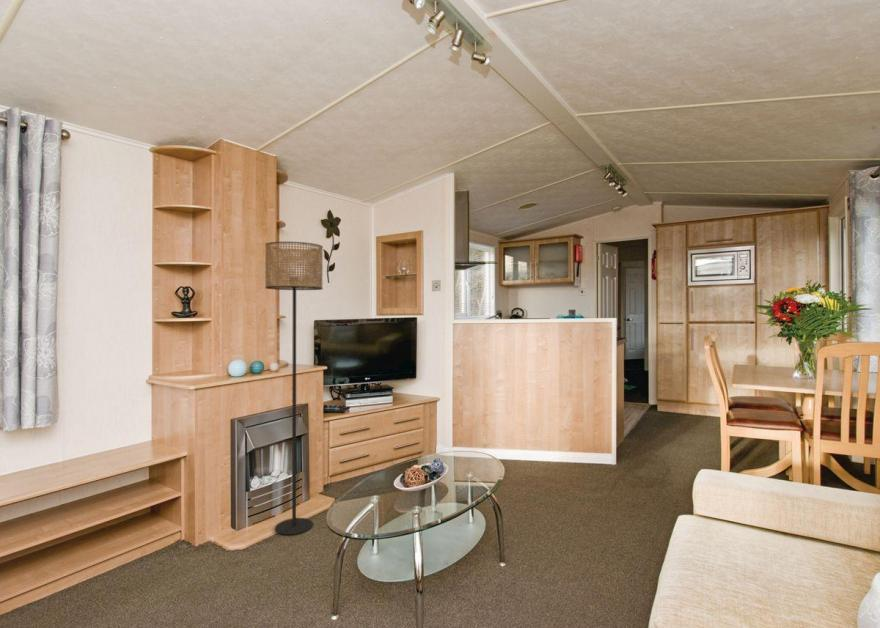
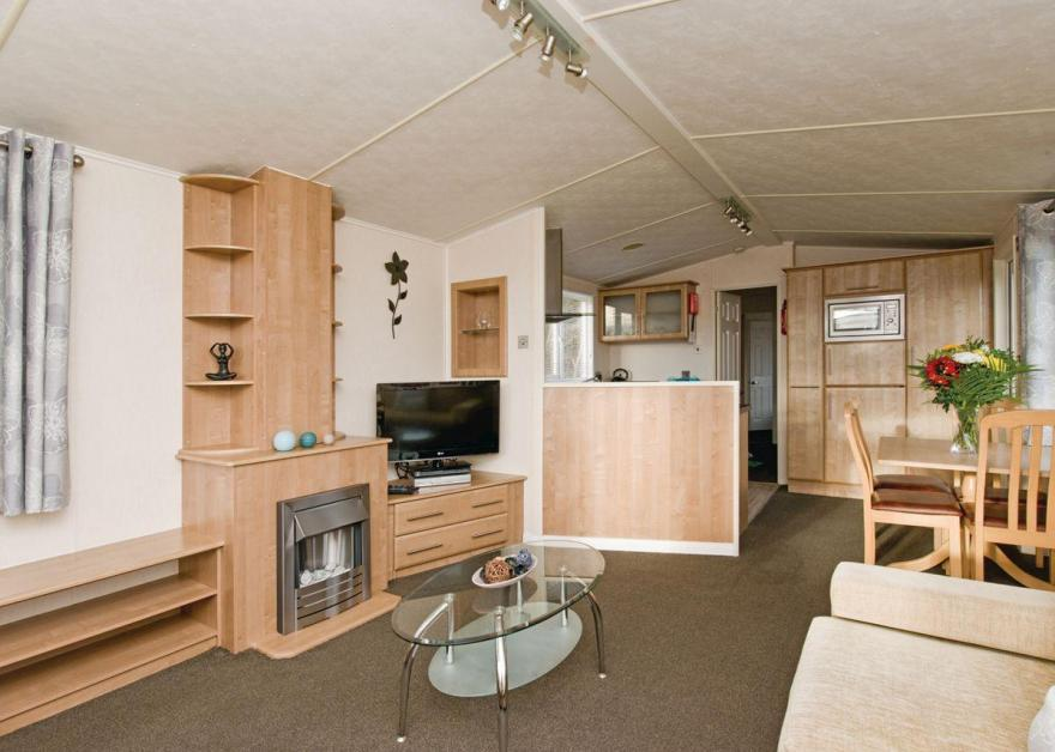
- floor lamp (294, 386)
